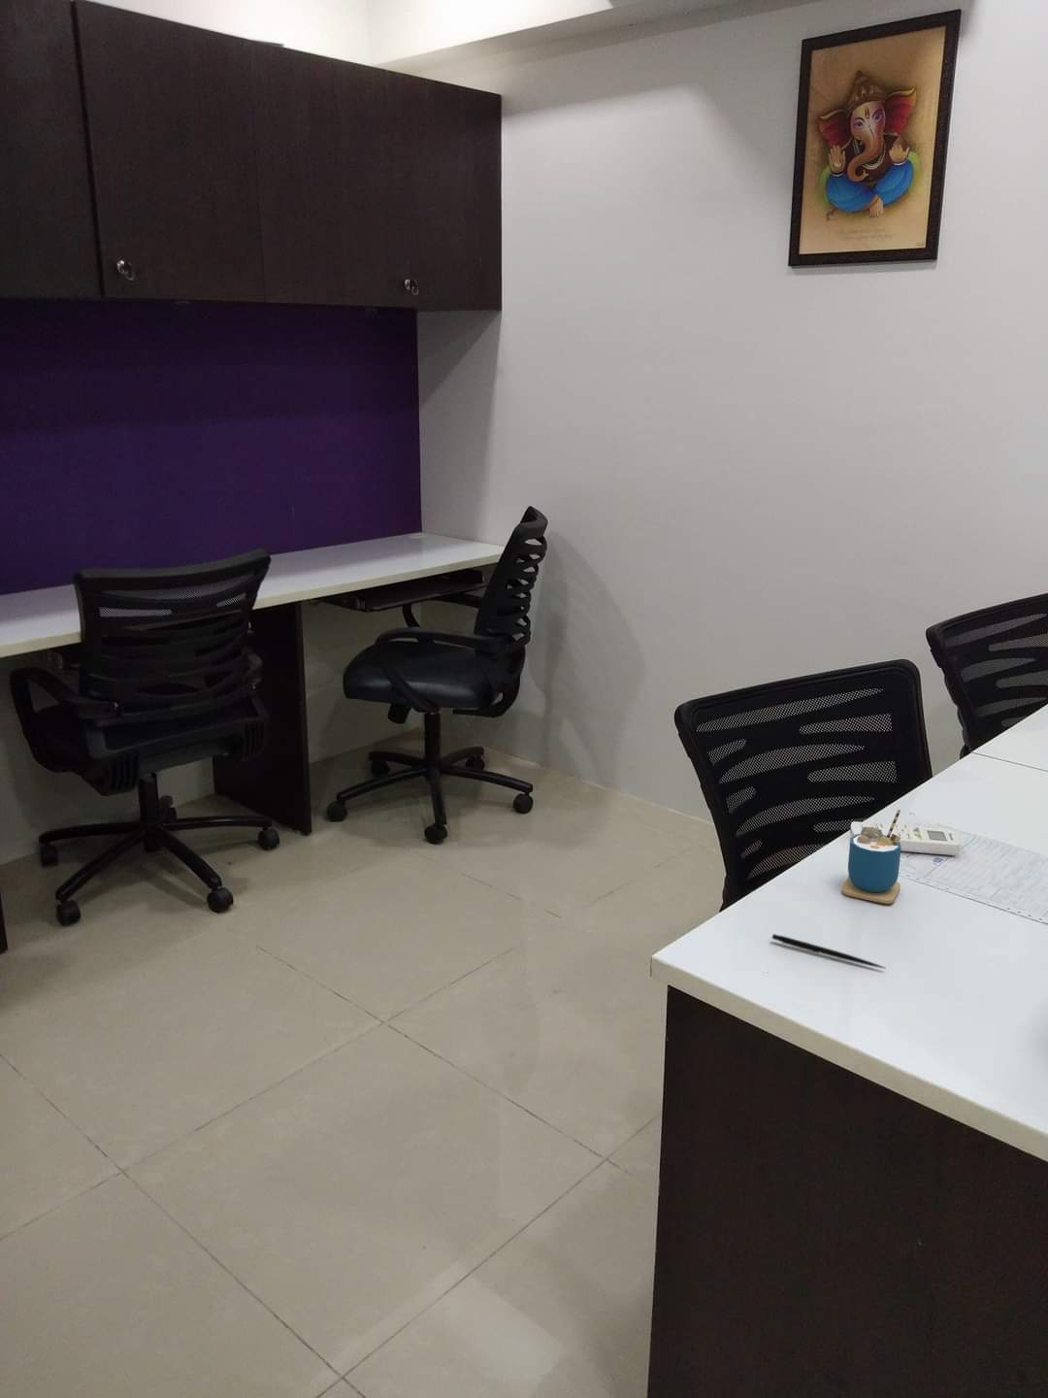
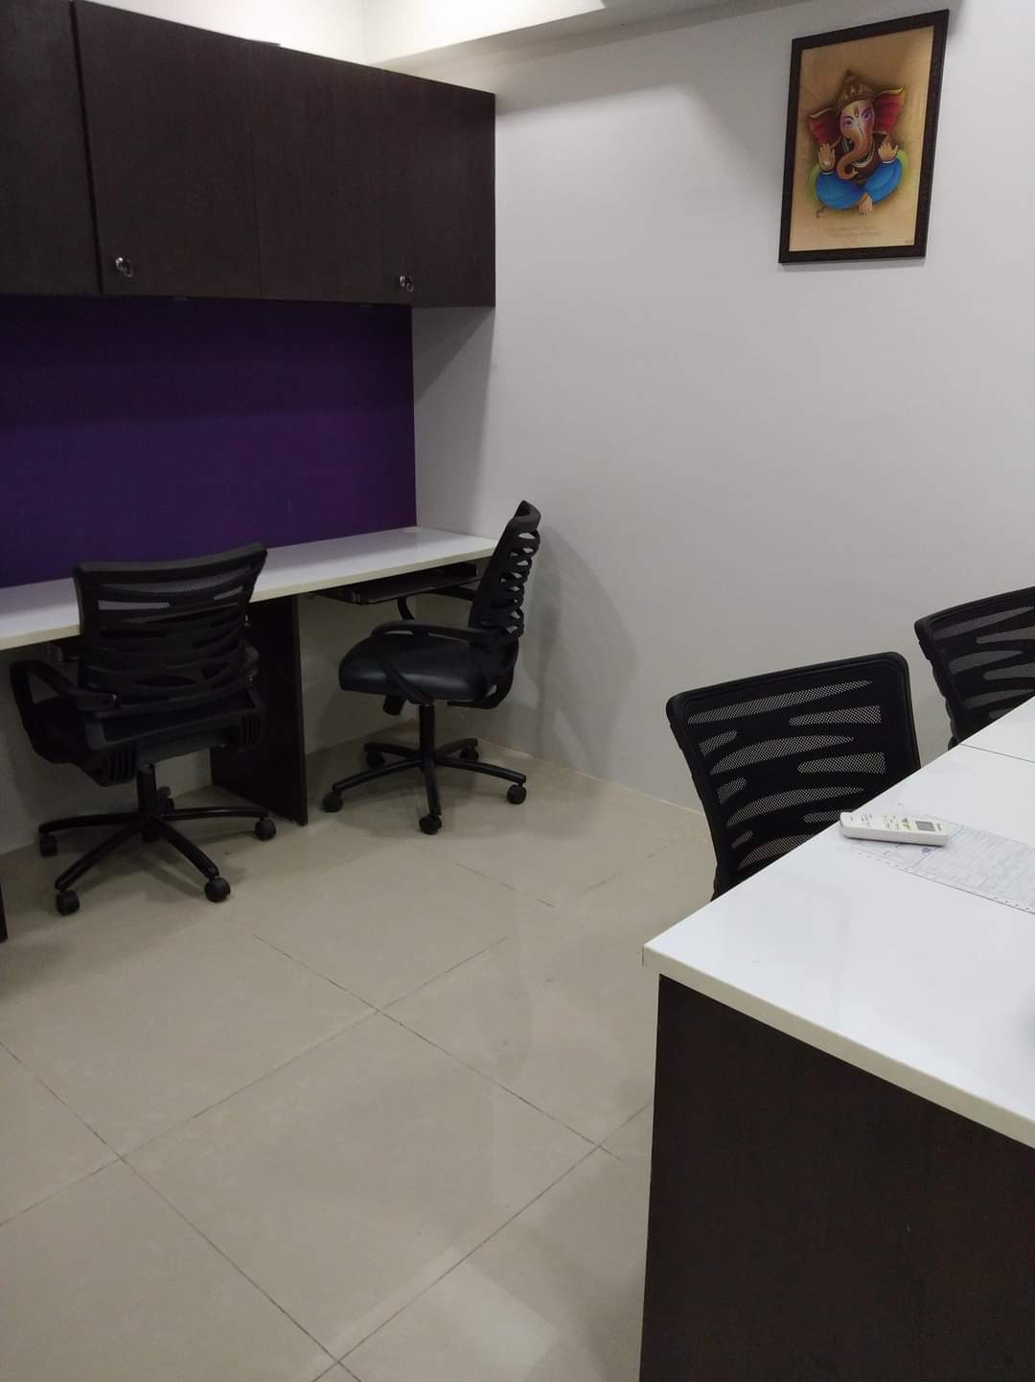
- cup (874, 850)
- pen (828, 951)
